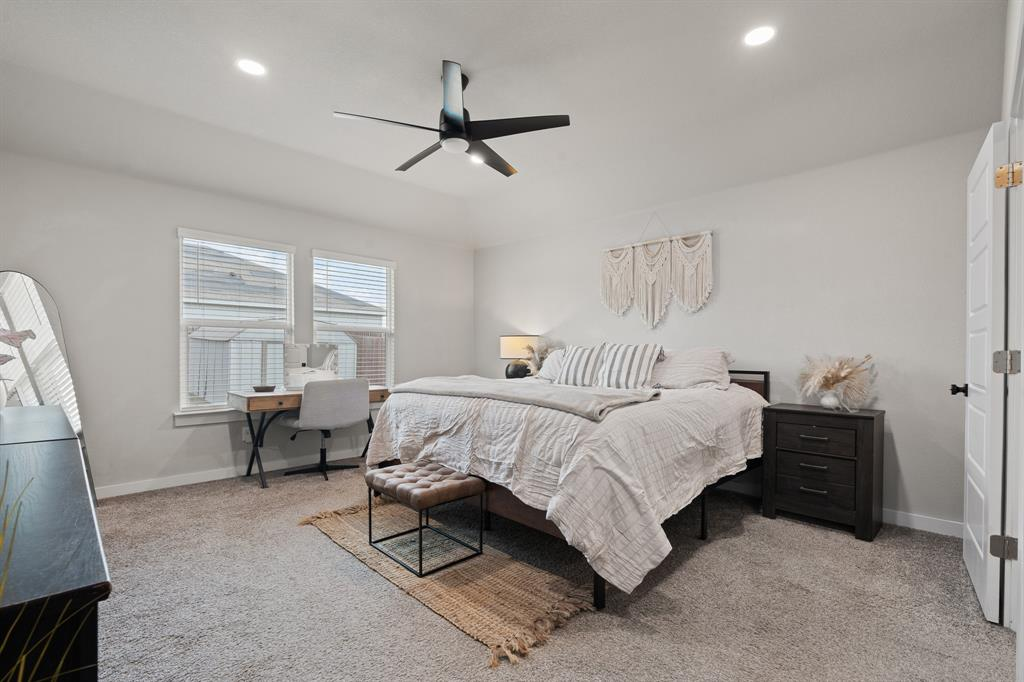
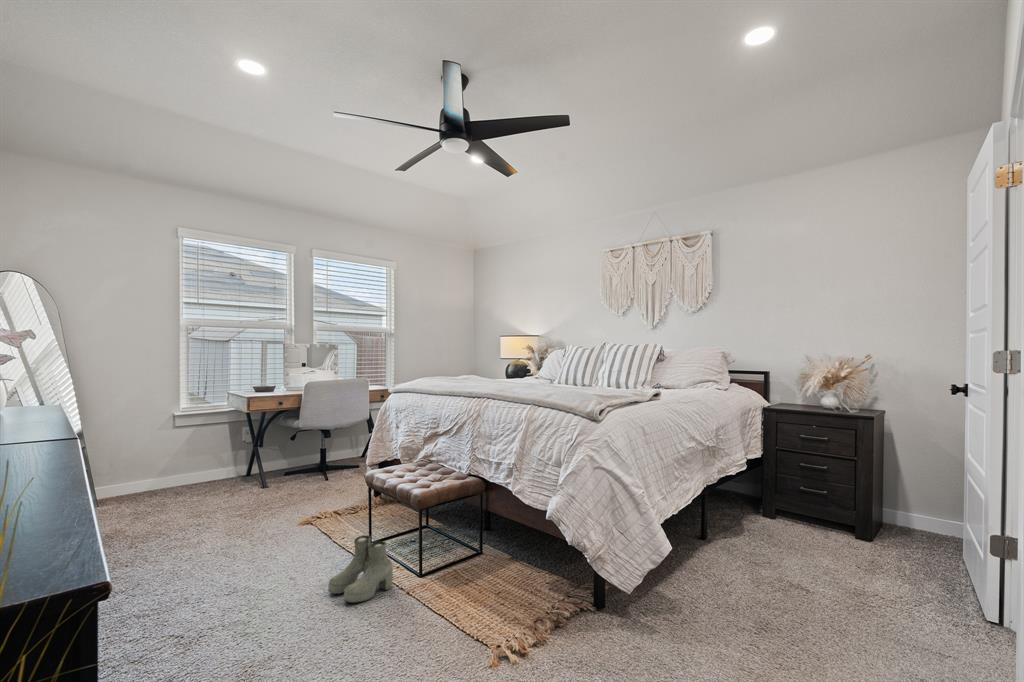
+ boots (361, 566)
